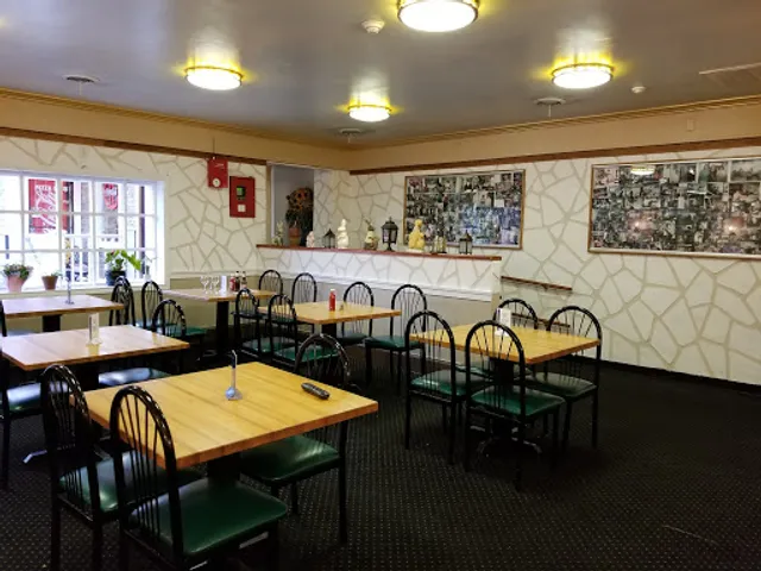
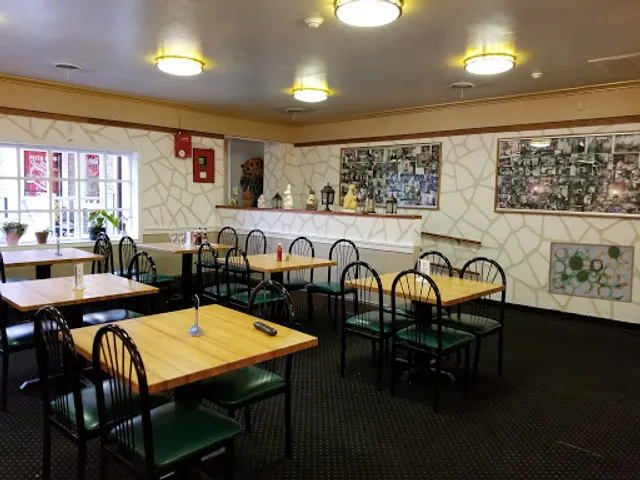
+ wall art (588, 271)
